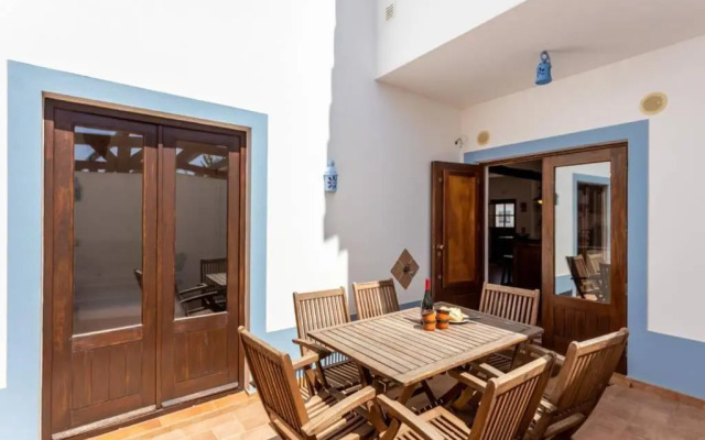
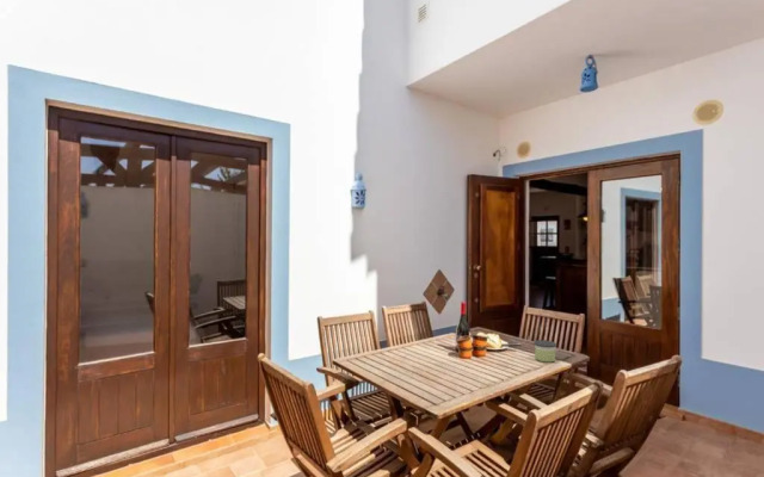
+ candle (544, 351)
